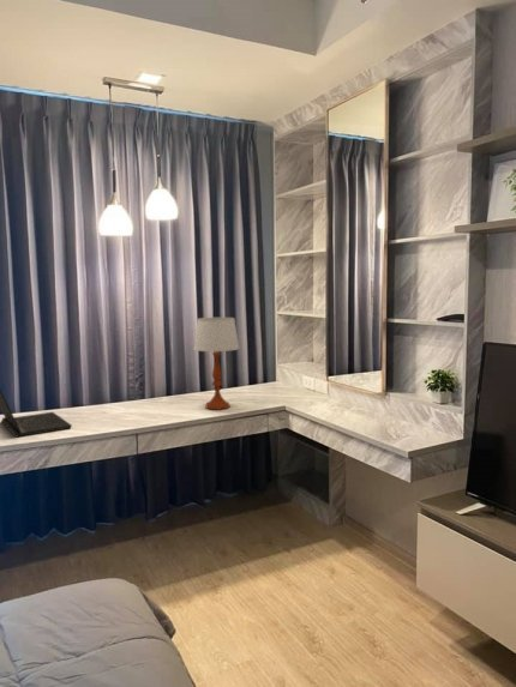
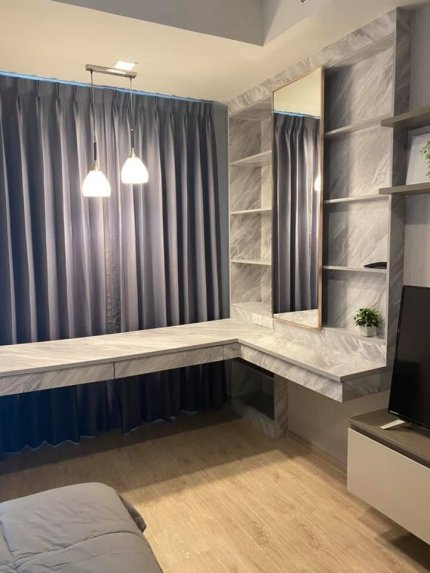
- laptop computer (29, 415)
- table lamp (216, 362)
